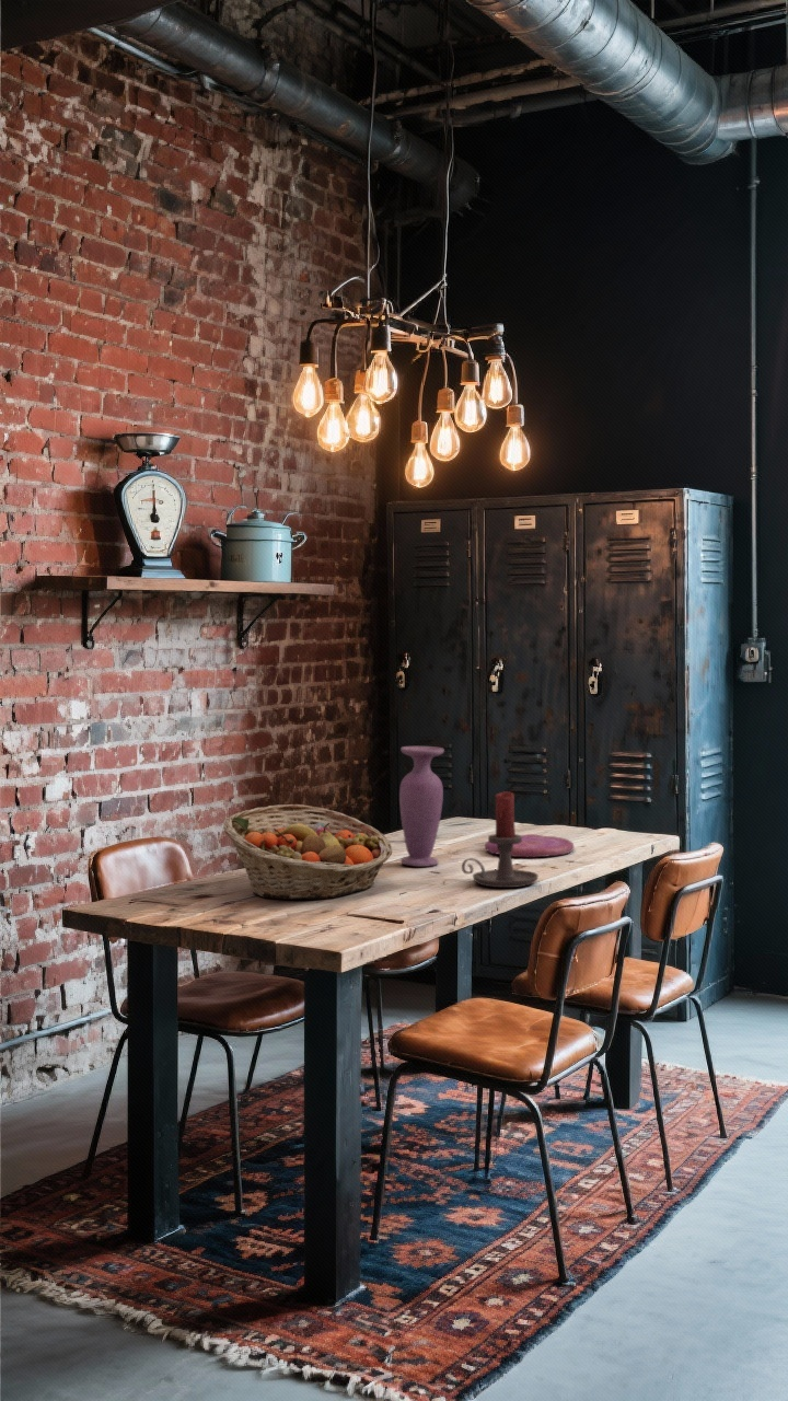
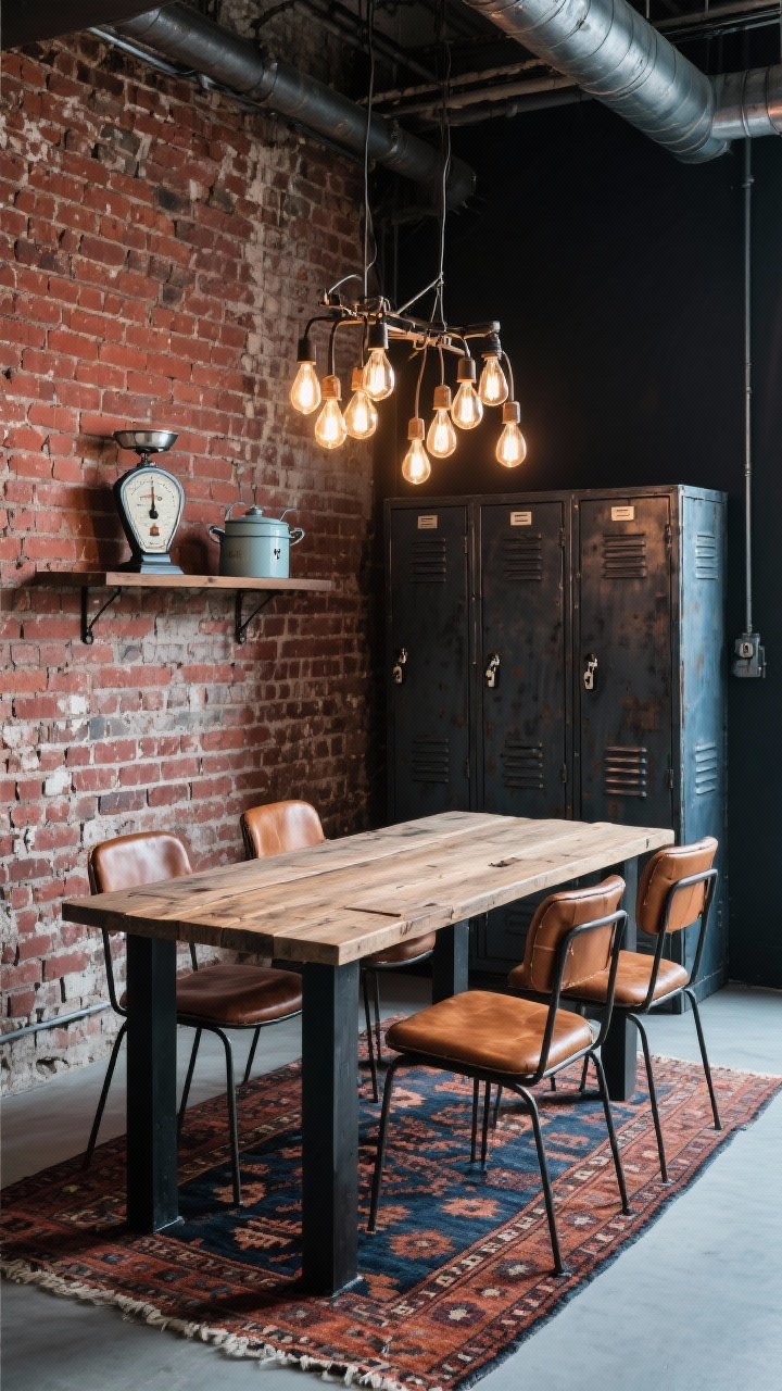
- plate (529, 845)
- fruit basket (308, 849)
- candle holder (497, 836)
- vase (421, 806)
